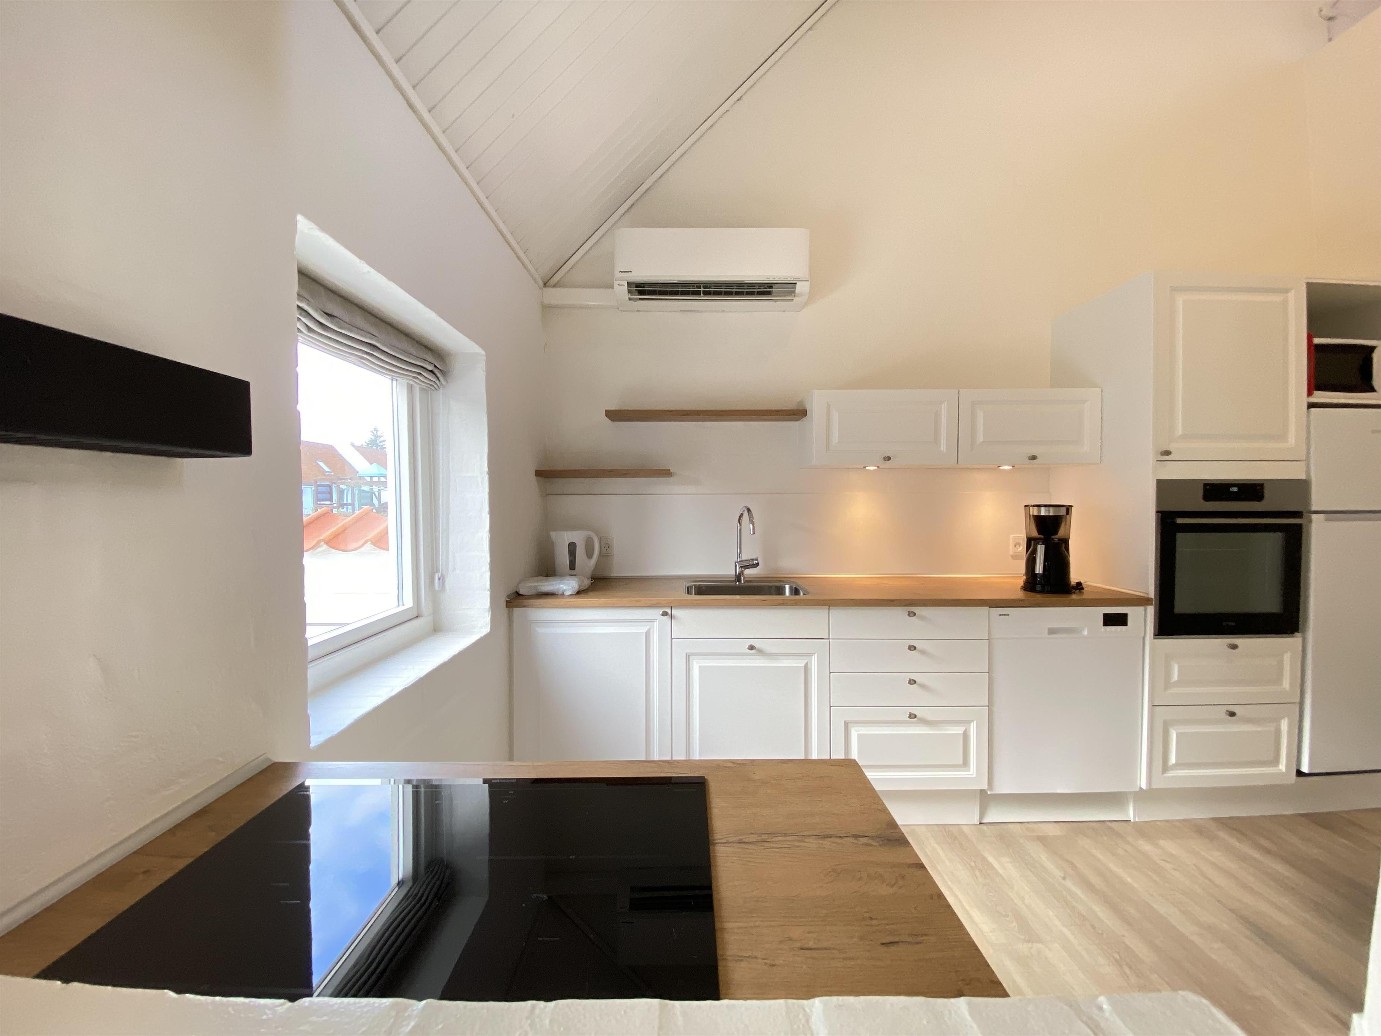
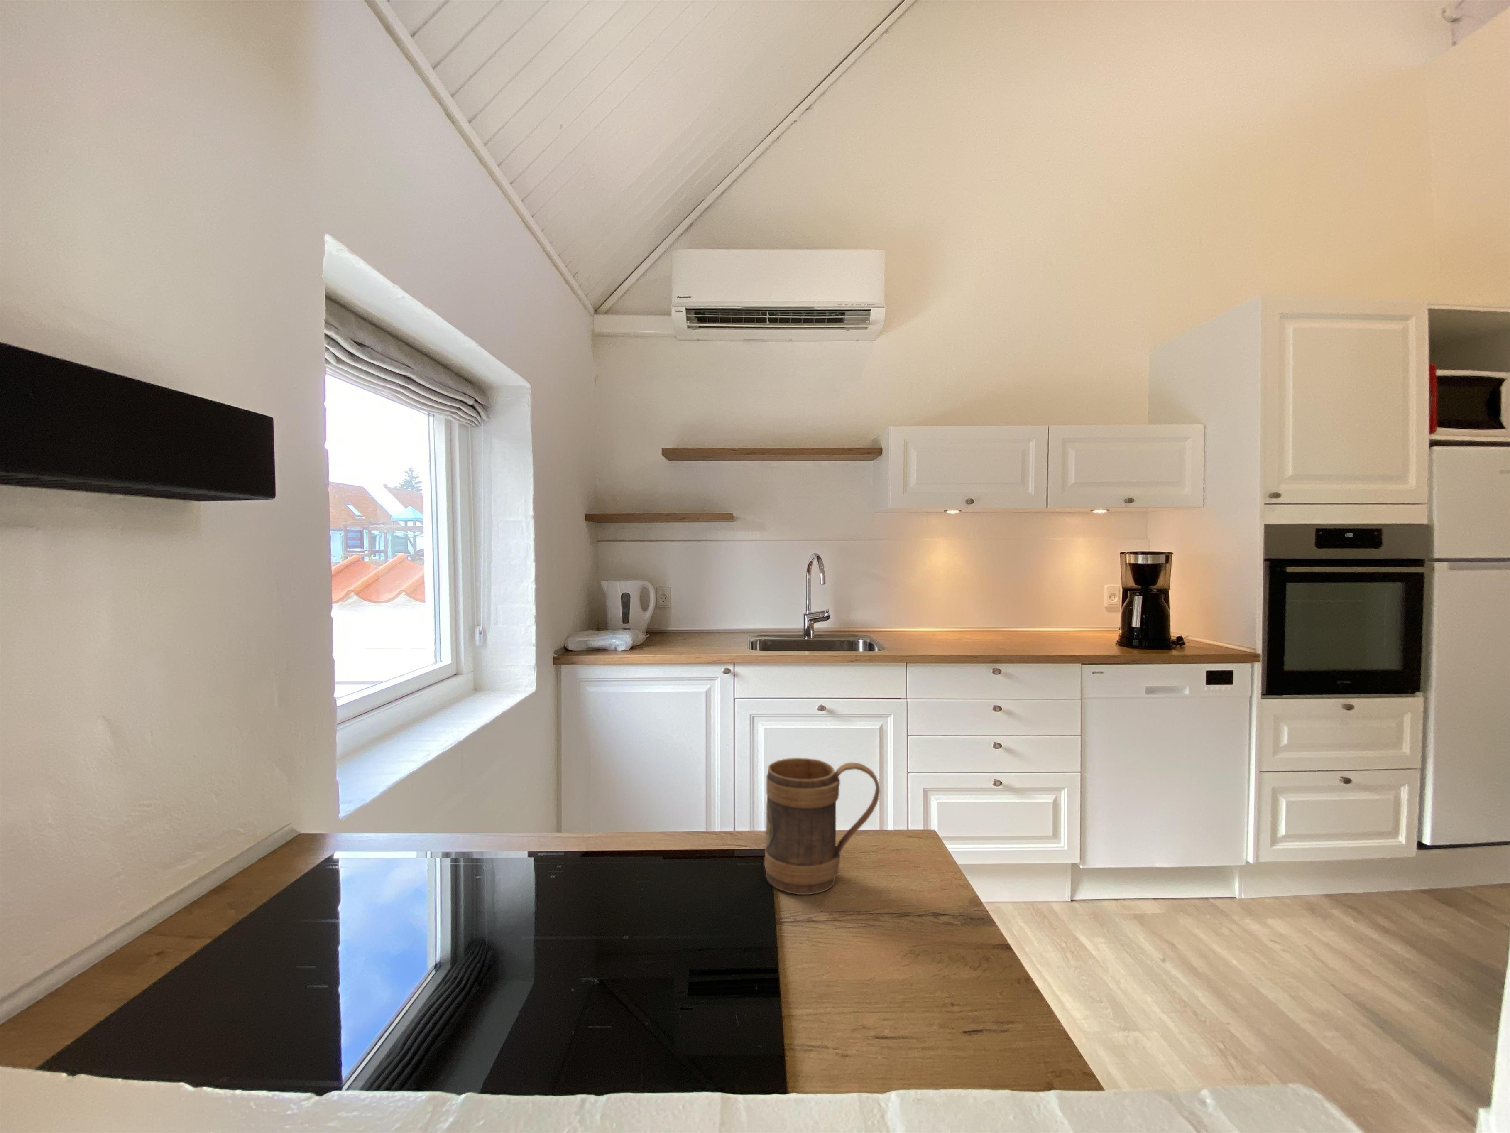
+ mug (821, 821)
